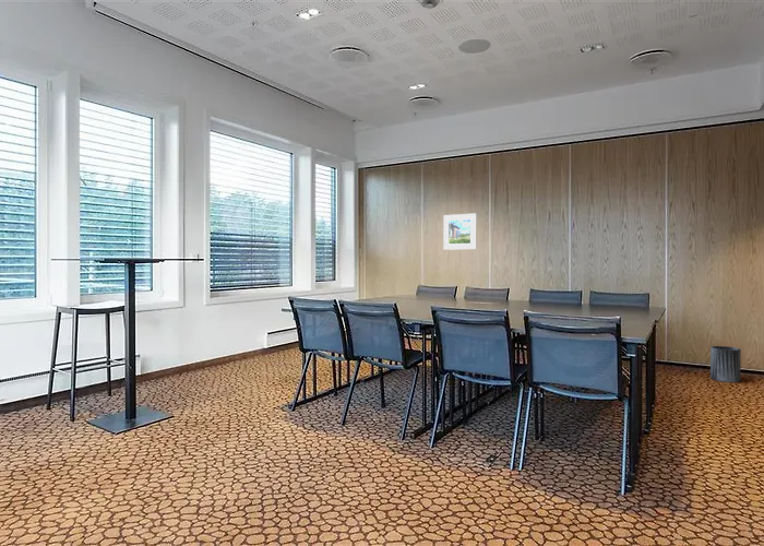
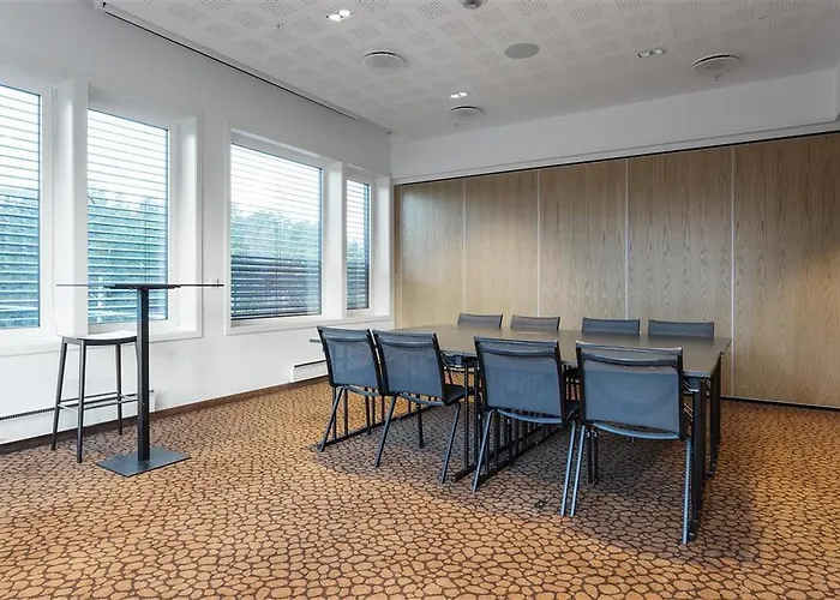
- trash can (725, 364)
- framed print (459, 232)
